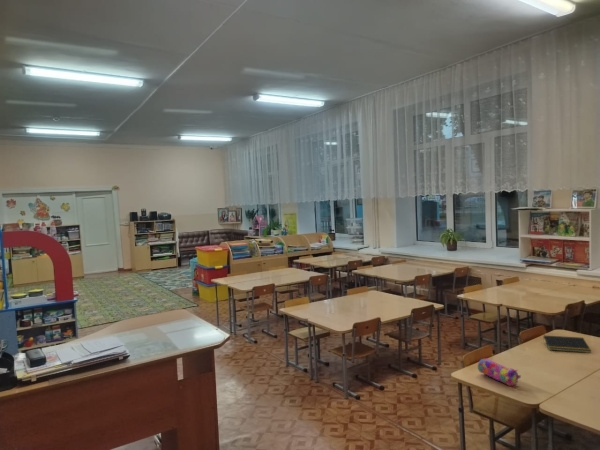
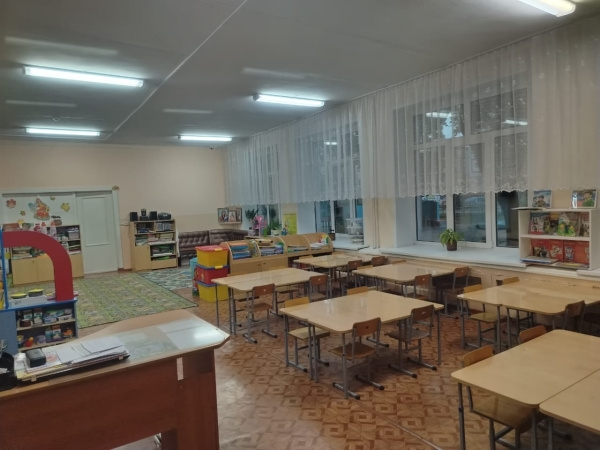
- notepad (566, 343)
- pencil case (498, 371)
